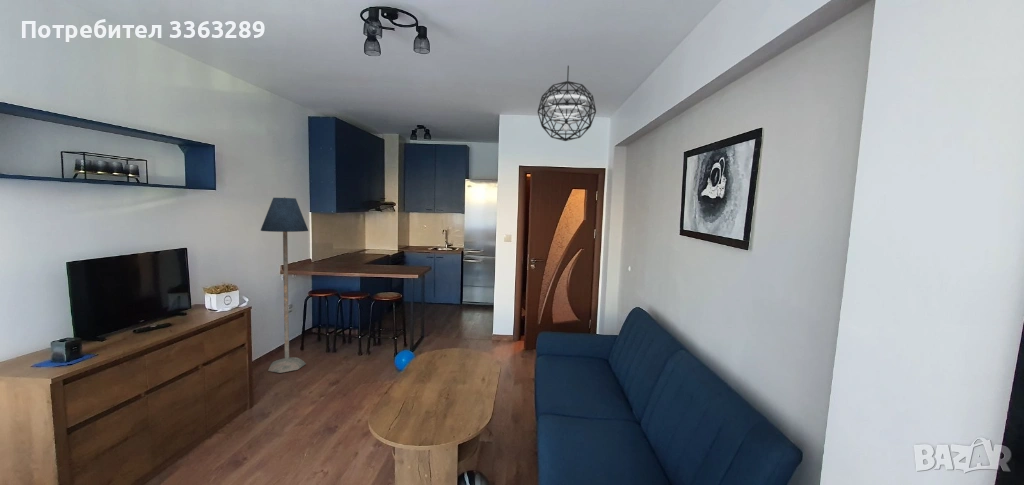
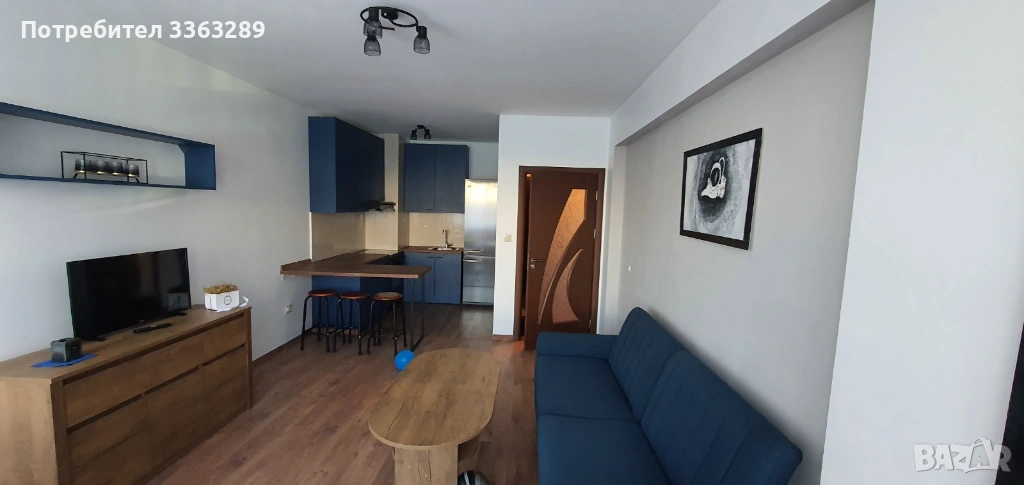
- floor lamp (285, 283)
- pendant light (566, 103)
